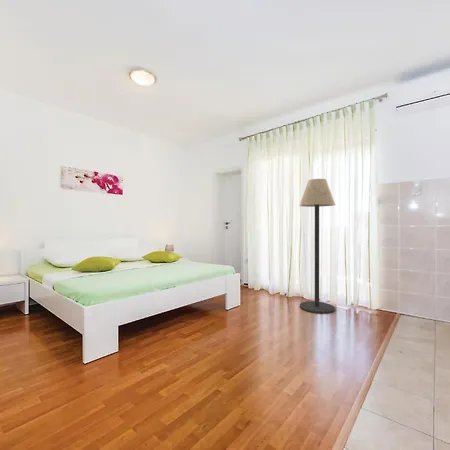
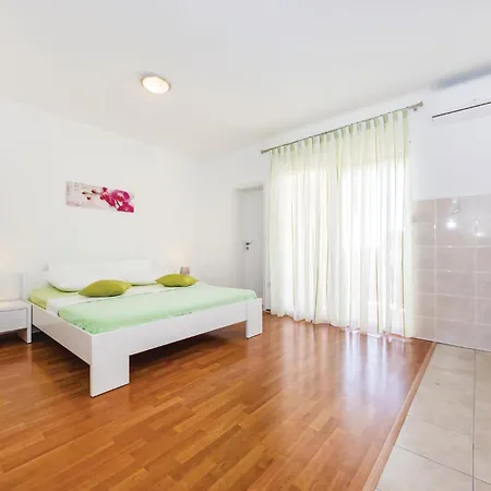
- floor lamp (316, 244)
